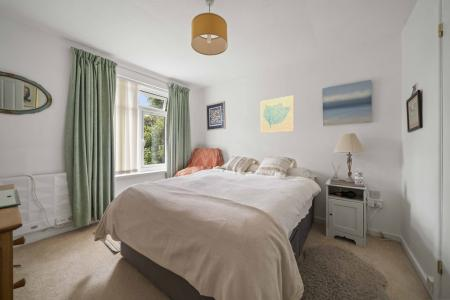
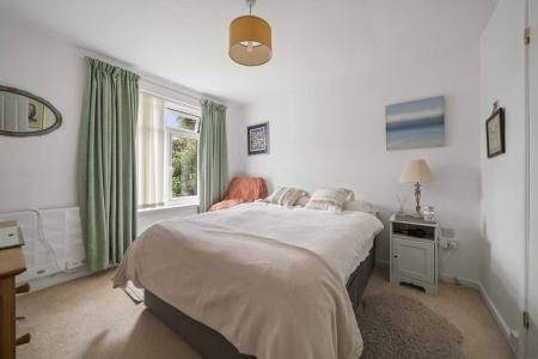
- wall art (276, 115)
